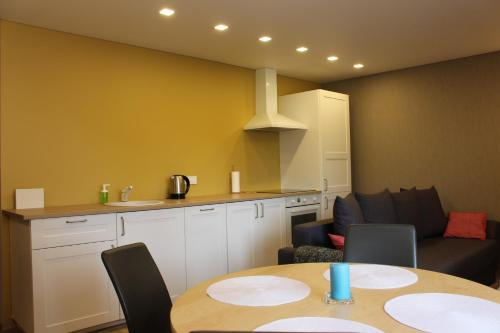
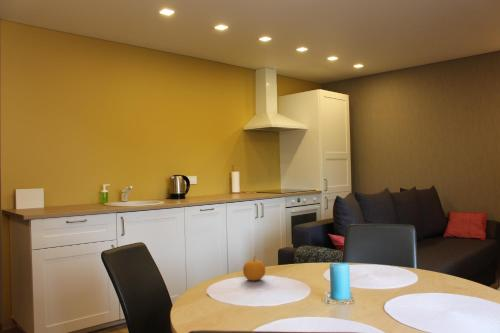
+ fruit (254, 267)
